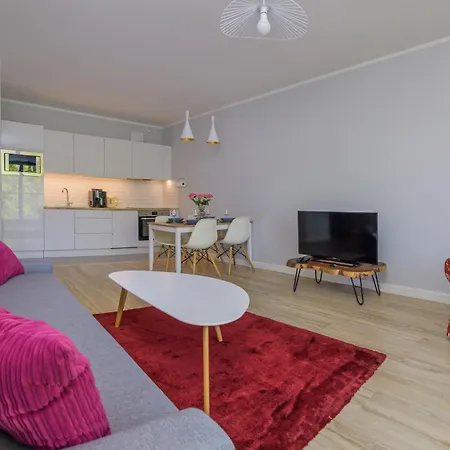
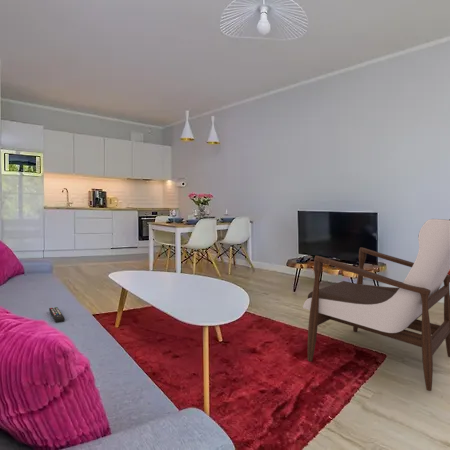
+ armchair (386, 288)
+ remote control (56, 314)
